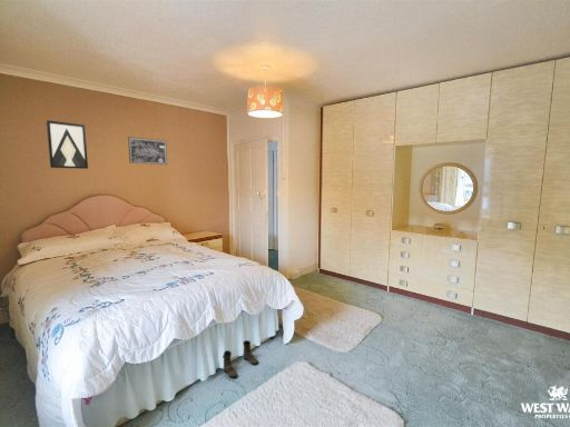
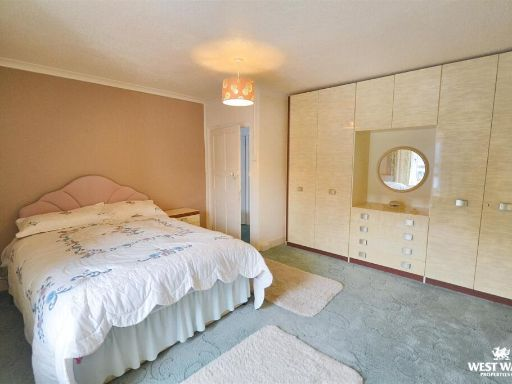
- wall art (68, 146)
- wall art (148, 151)
- boots (244, 358)
